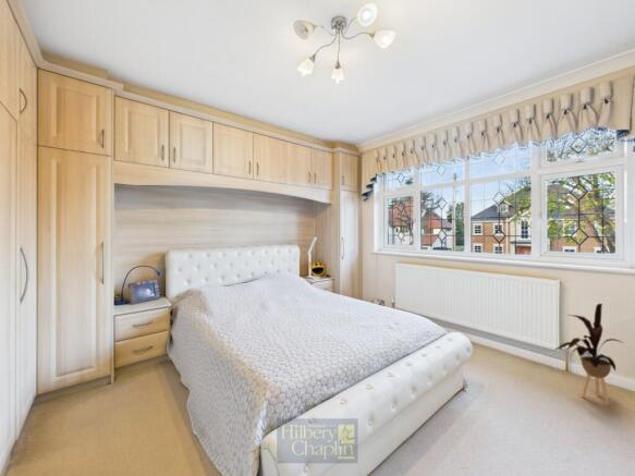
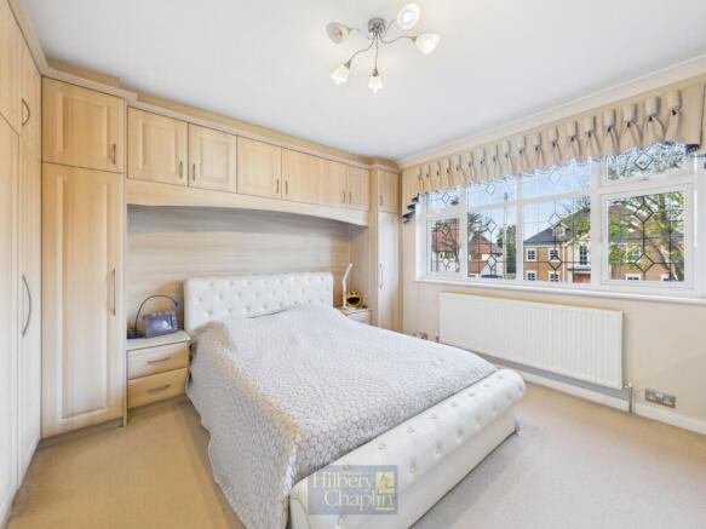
- house plant (587, 349)
